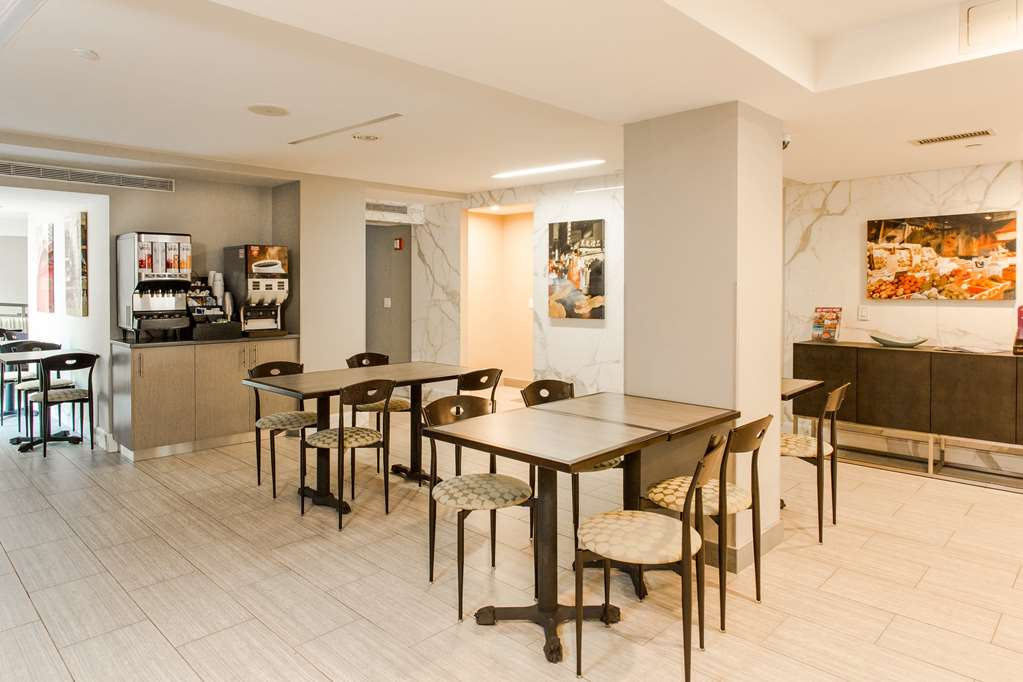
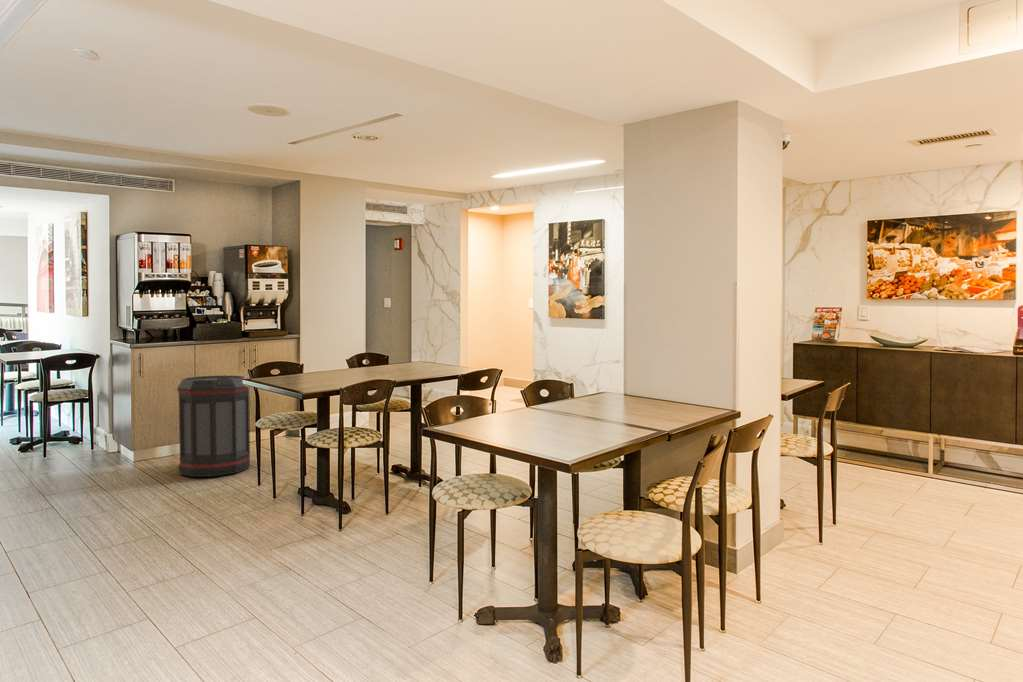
+ trash can (214, 422)
